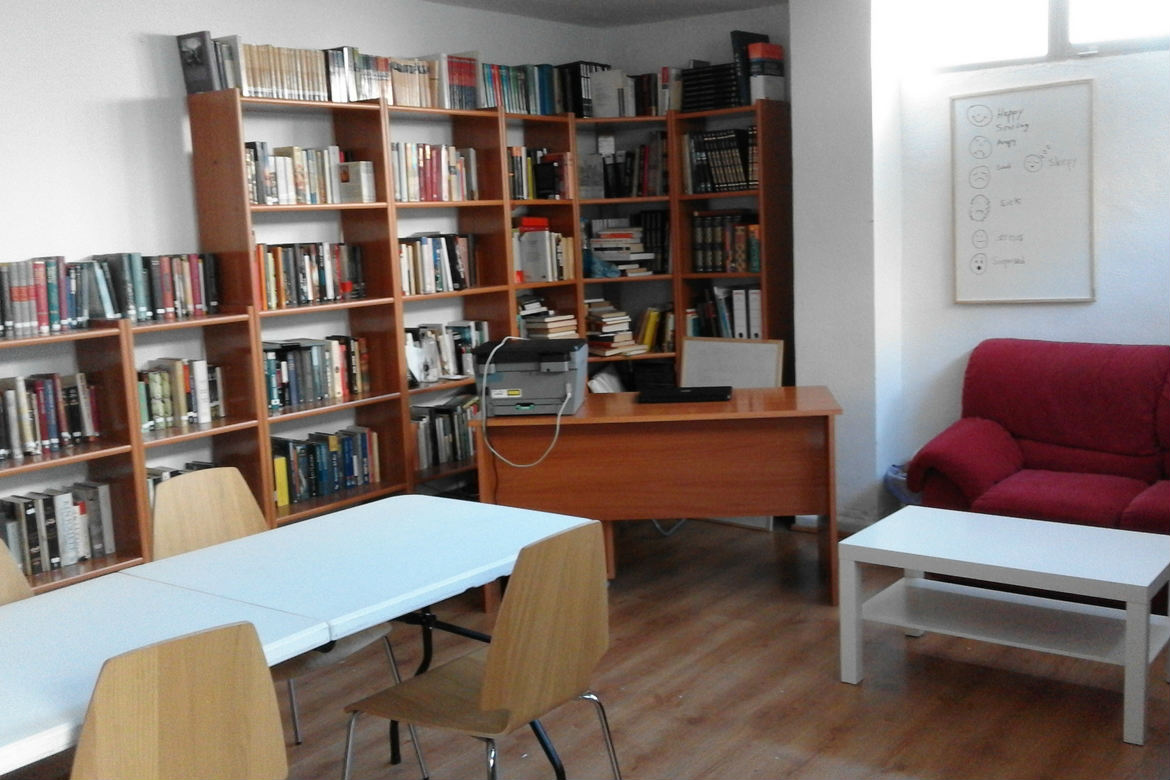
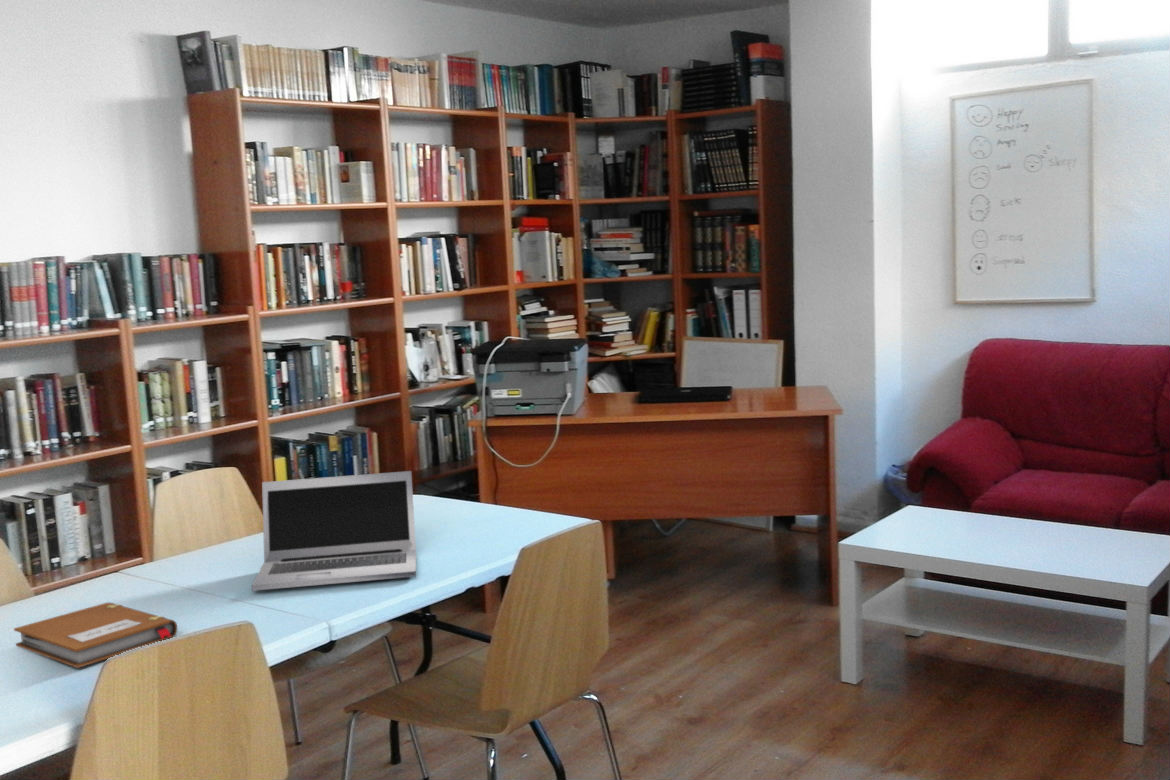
+ laptop (336, 528)
+ notebook (98, 632)
